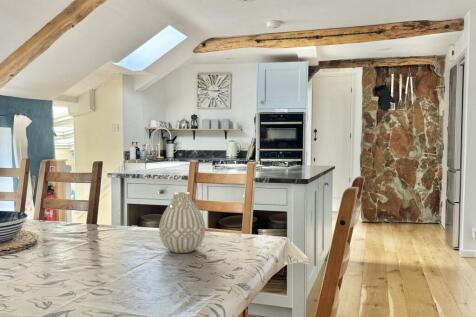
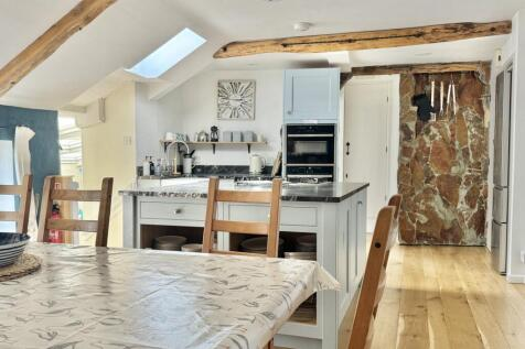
- vase (182, 221)
